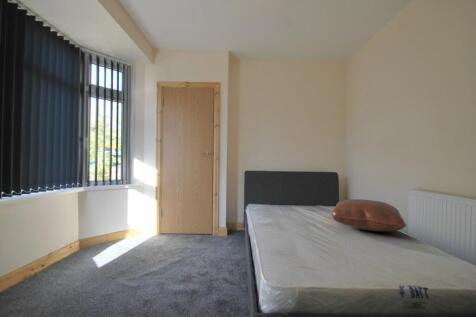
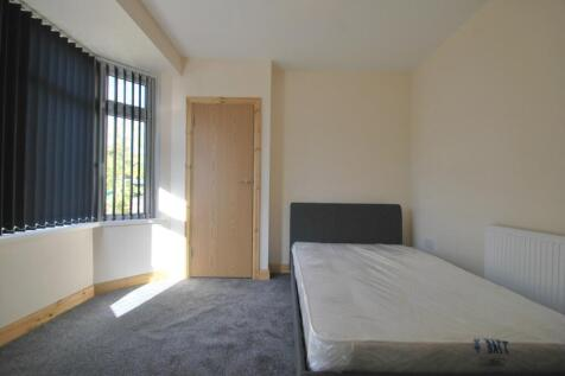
- pillow (365, 214)
